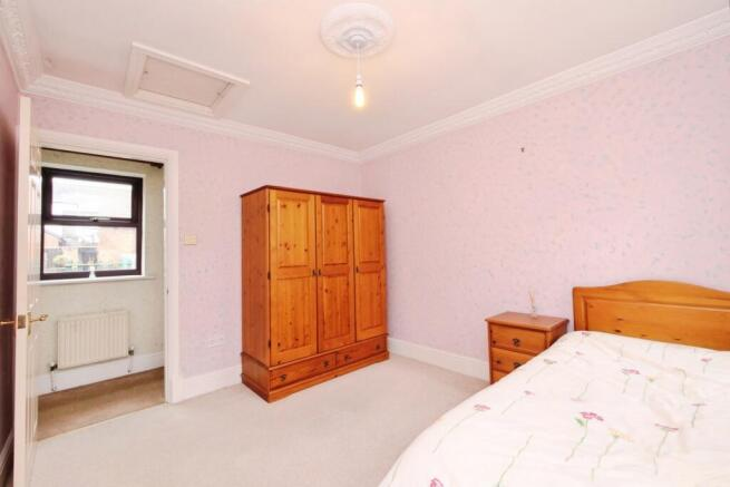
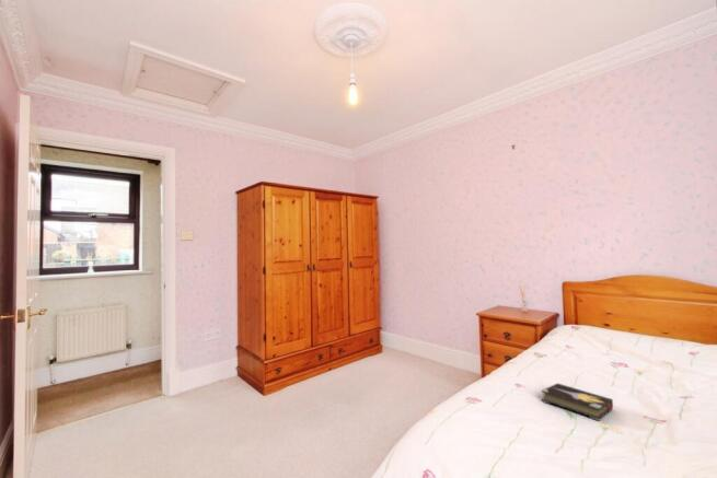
+ hardback book (576, 398)
